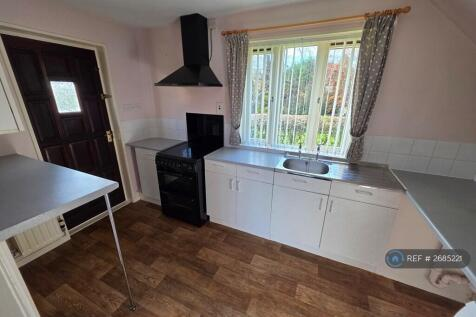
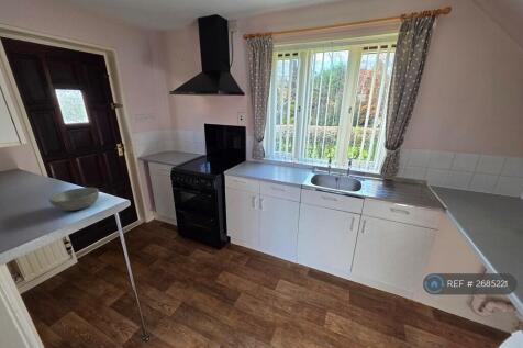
+ bowl (76, 200)
